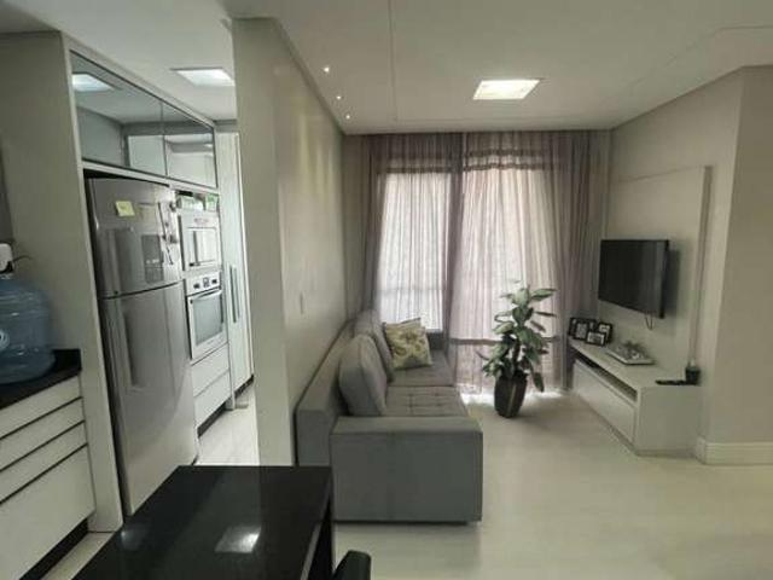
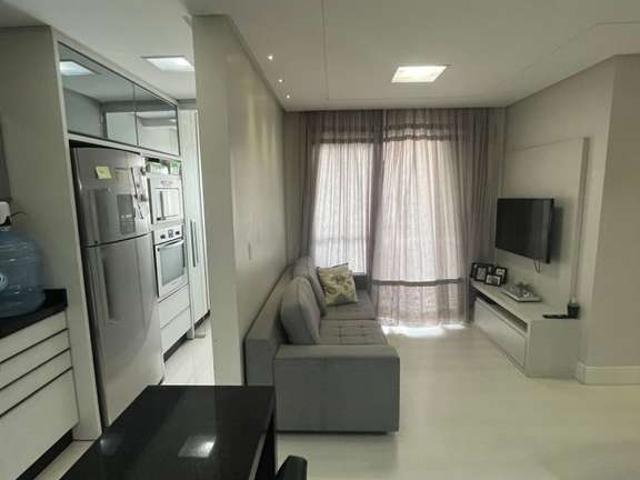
- indoor plant (516, 348)
